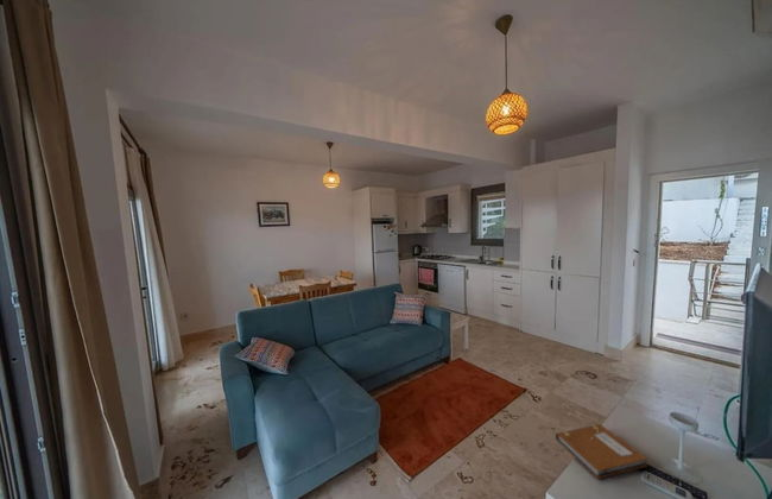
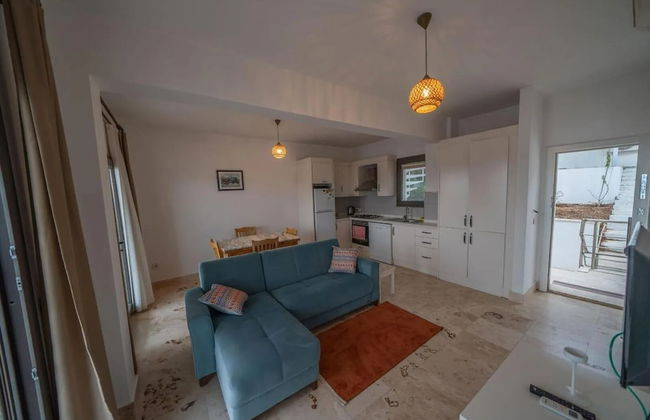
- notebook (599, 447)
